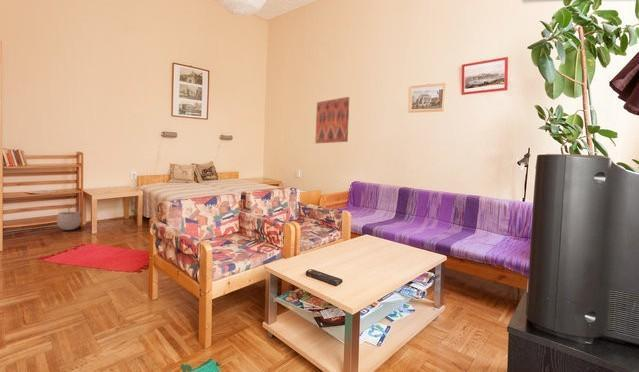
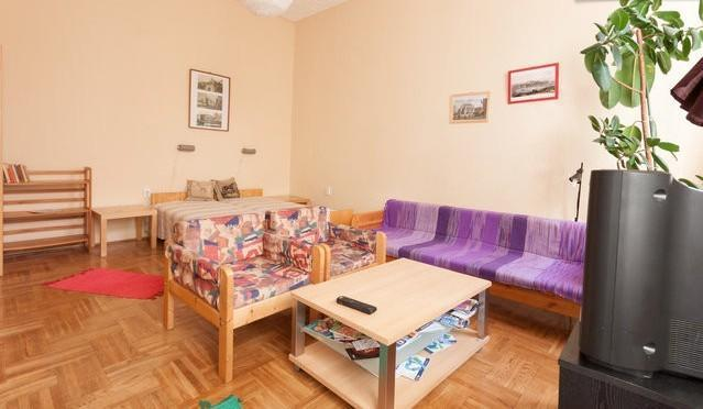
- wall art (331, 121)
- plant pot (69, 217)
